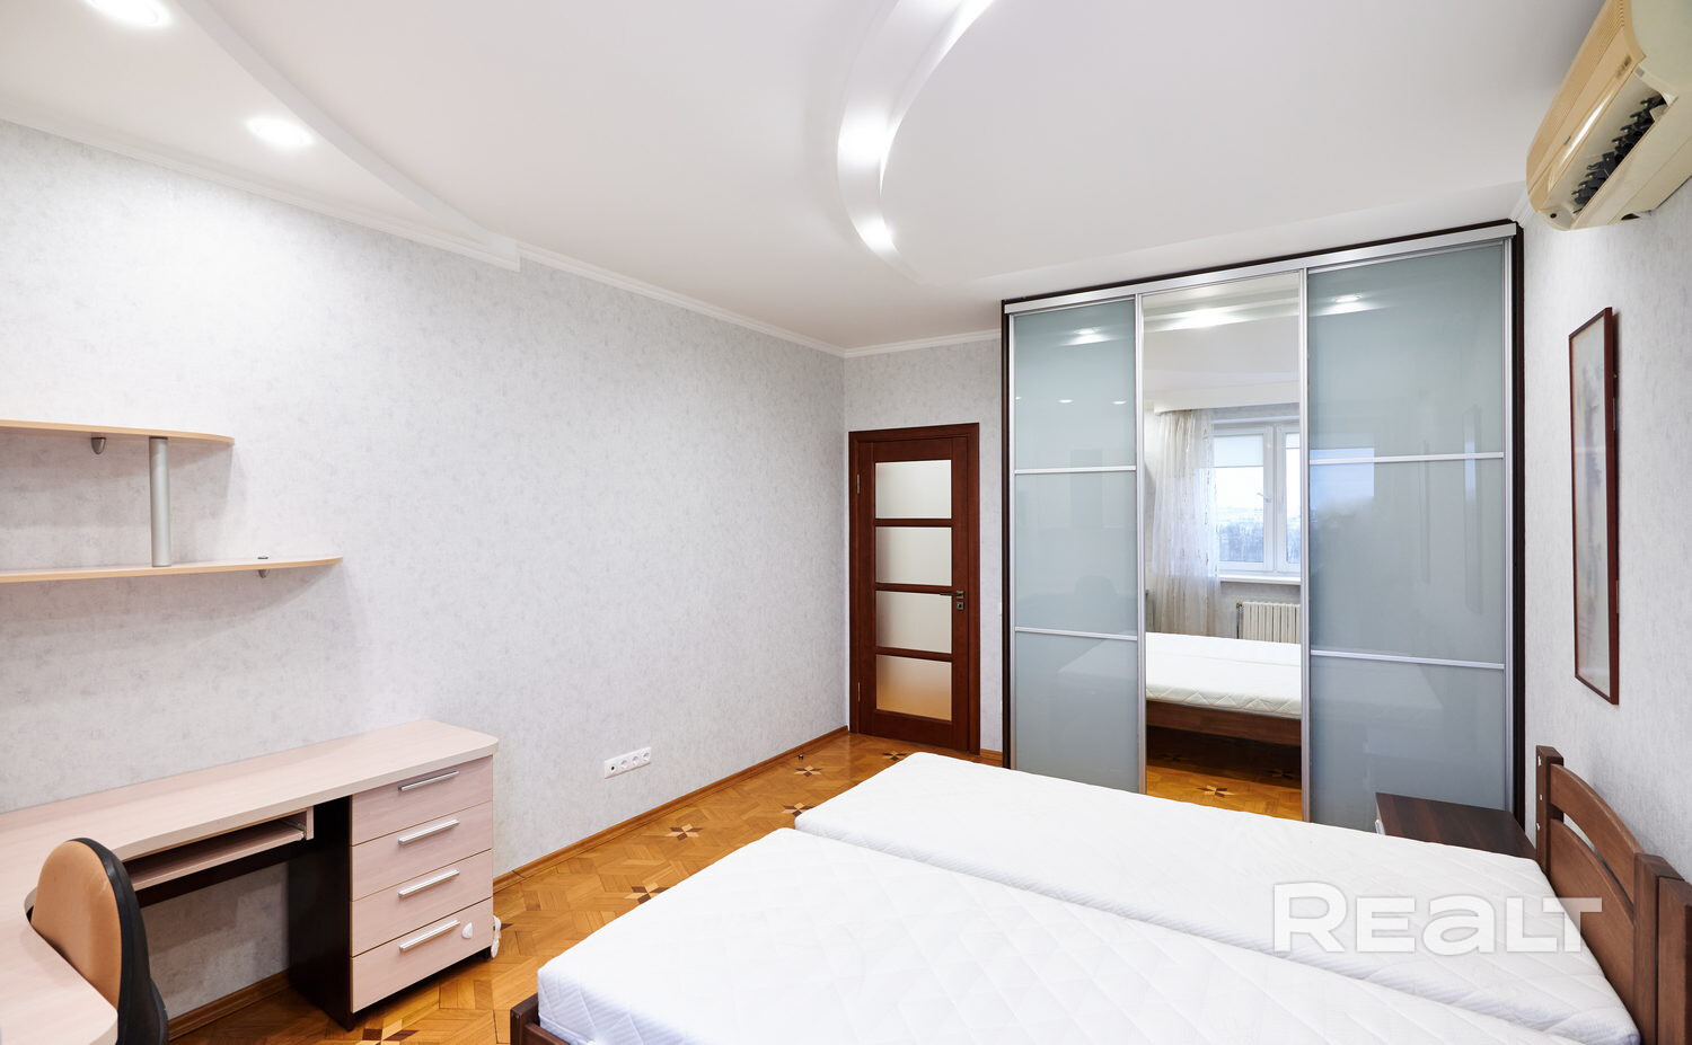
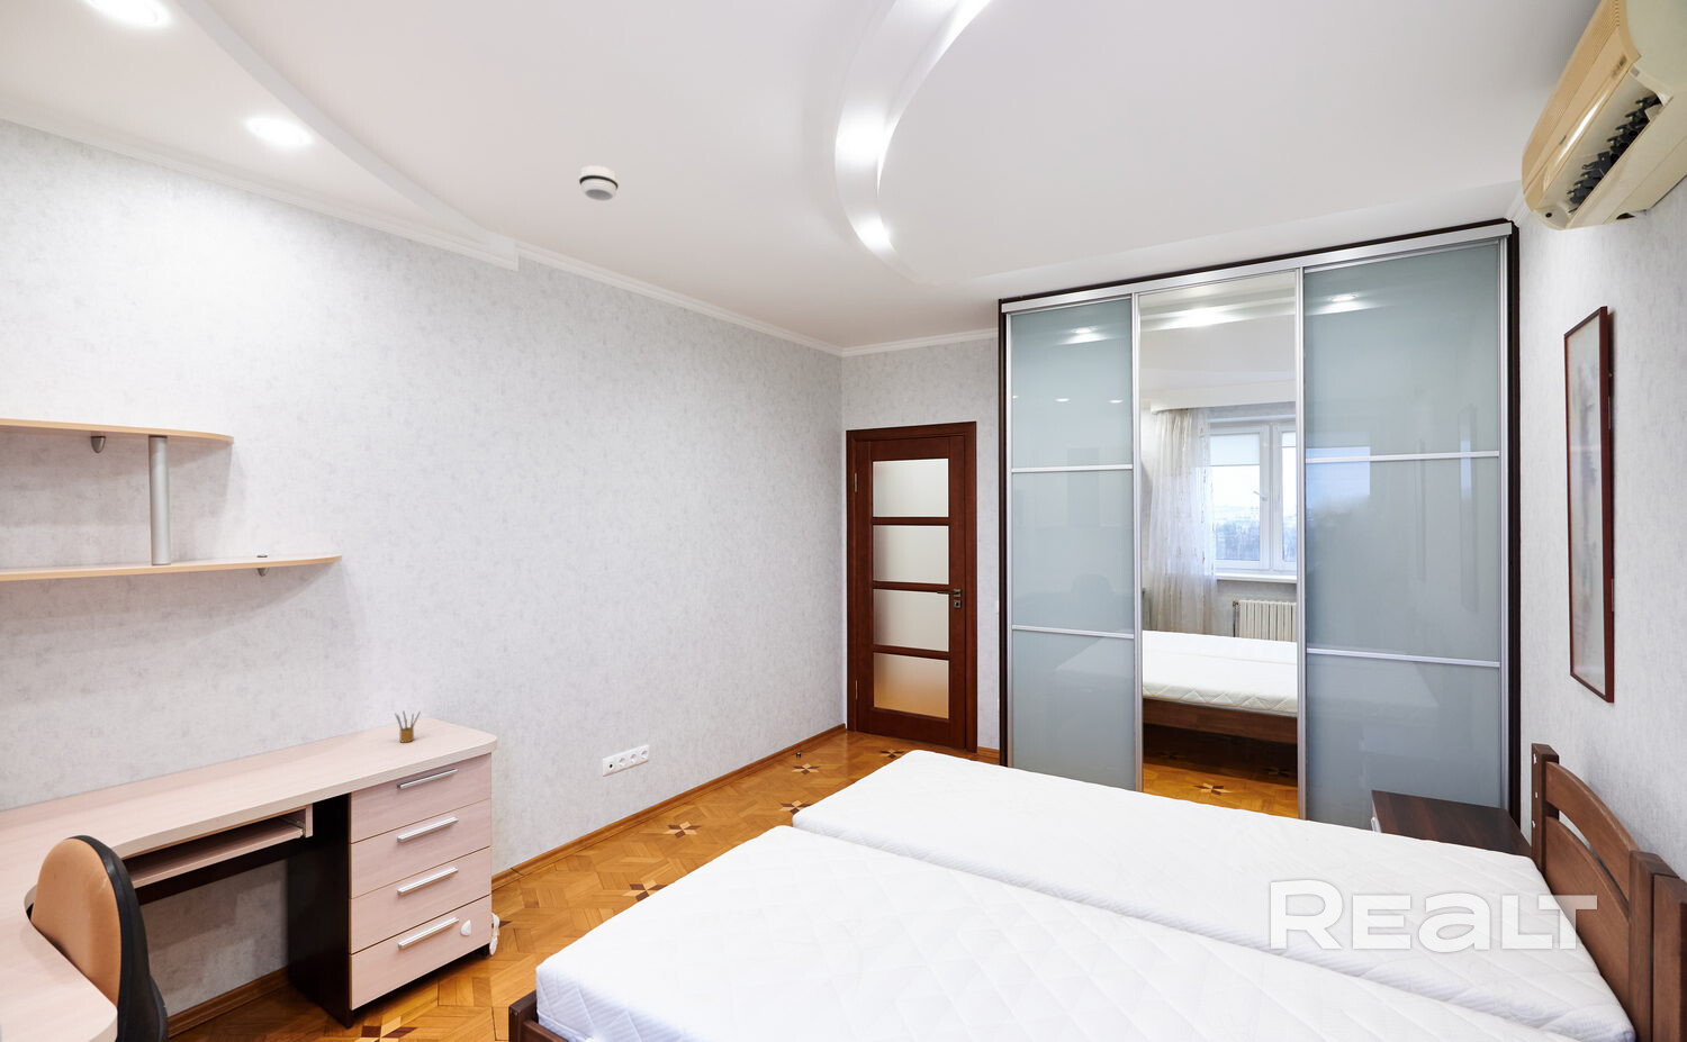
+ pencil box (406, 725)
+ smoke detector (599, 183)
